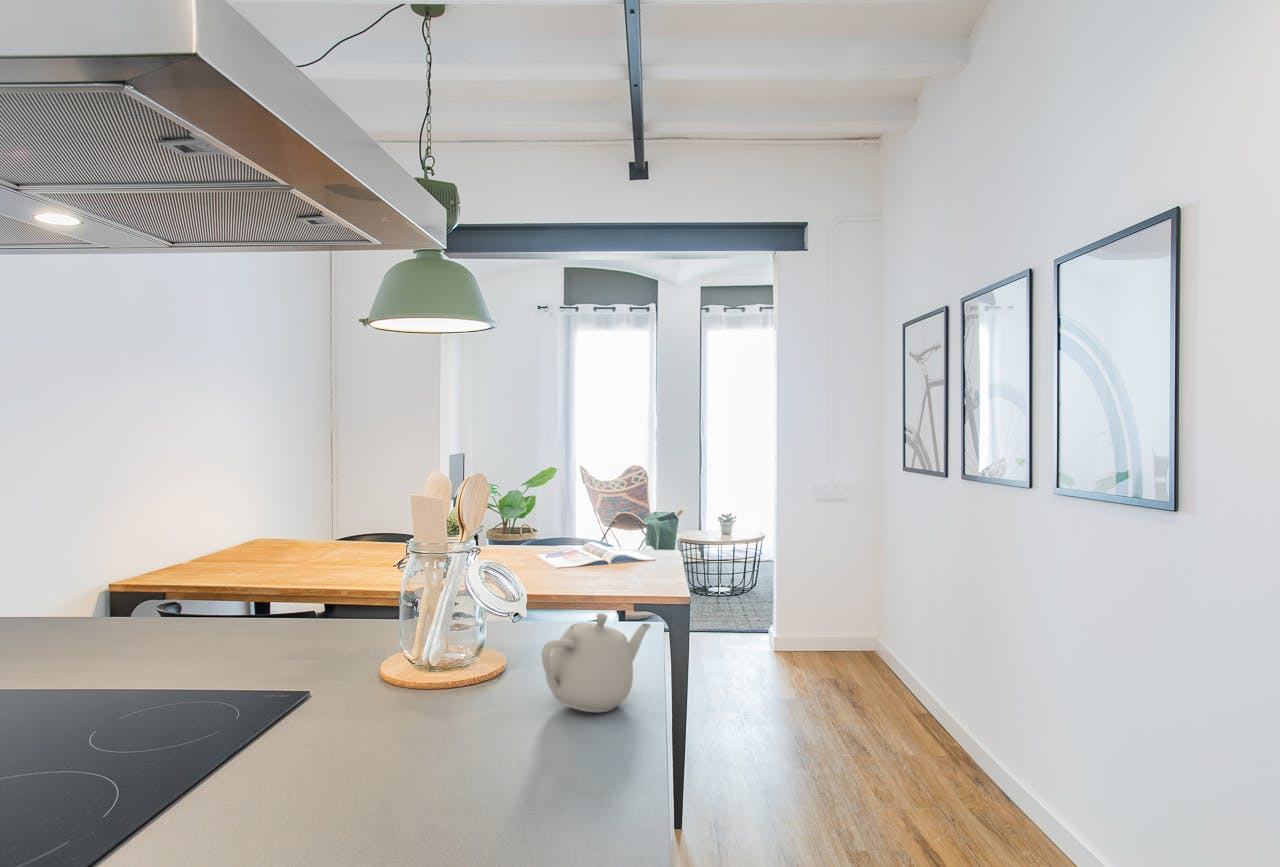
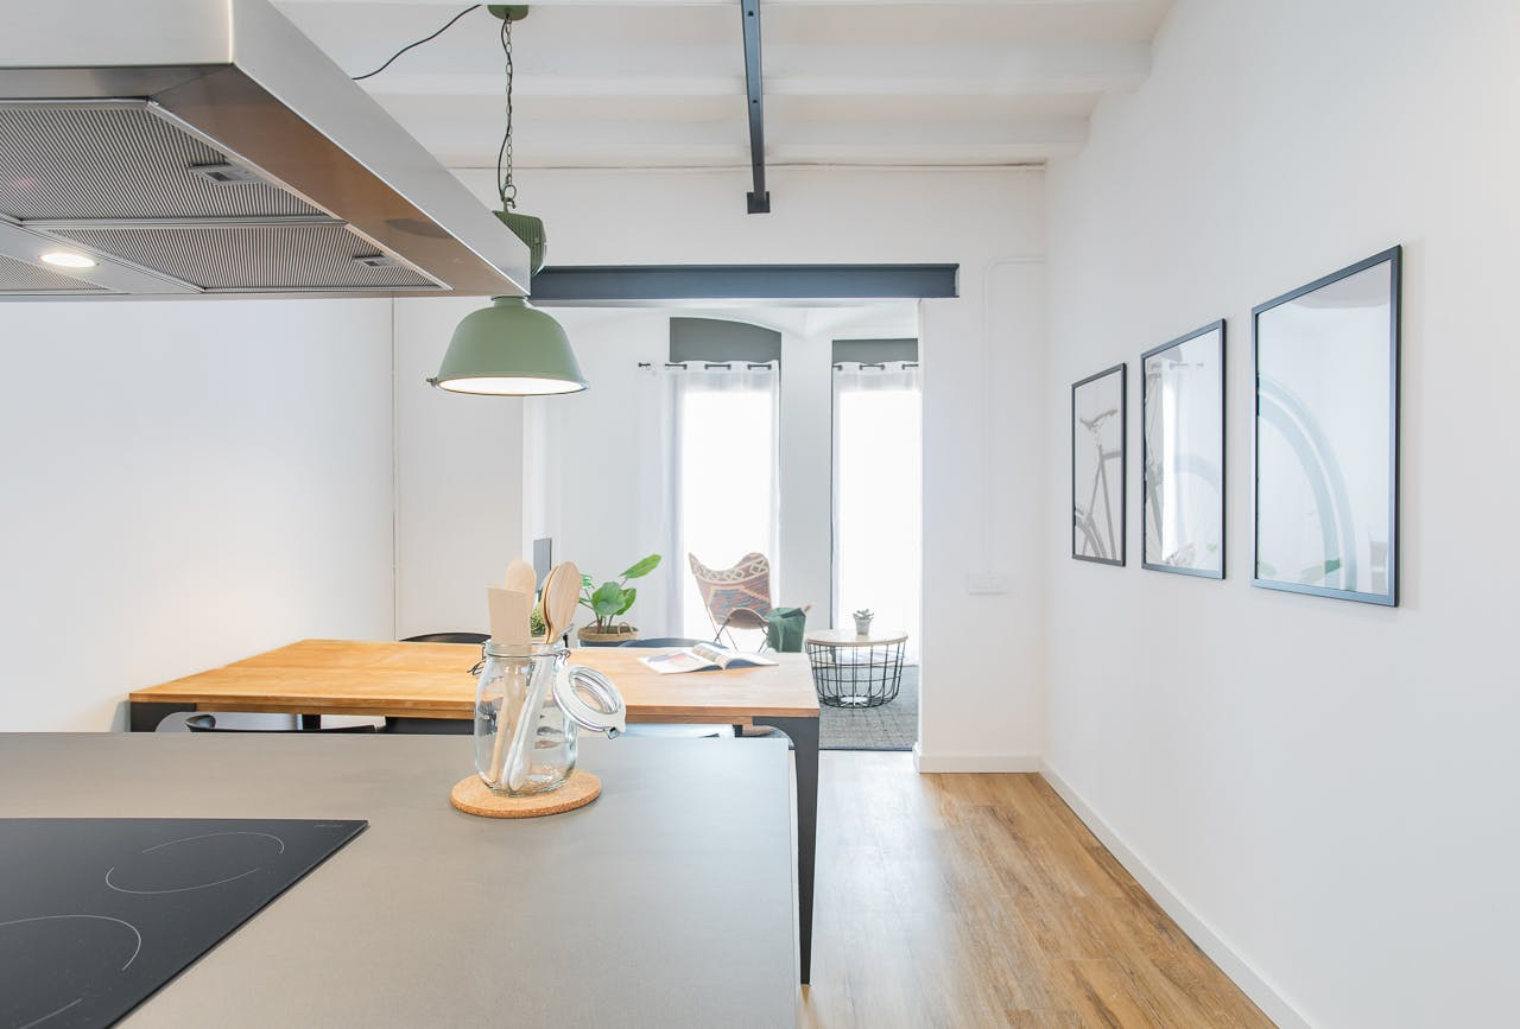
- teapot (596, 656)
